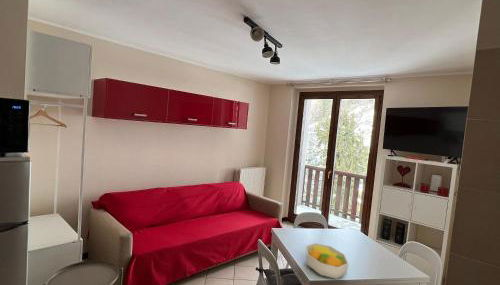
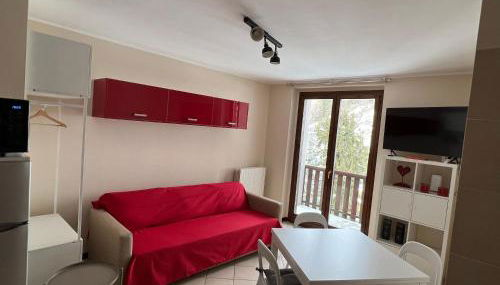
- fruit bowl (325, 258)
